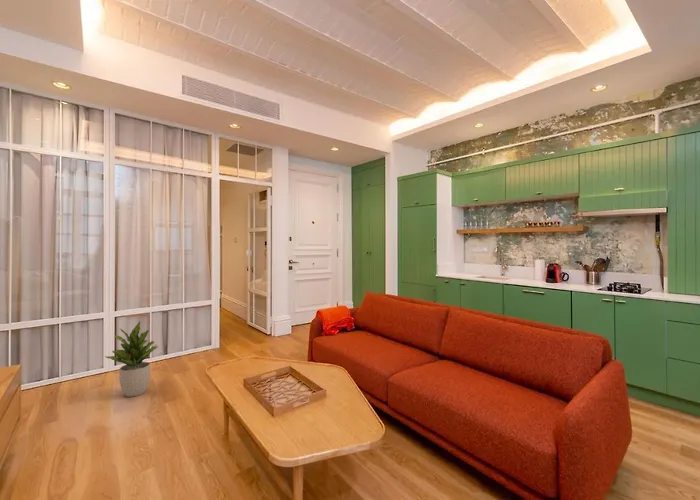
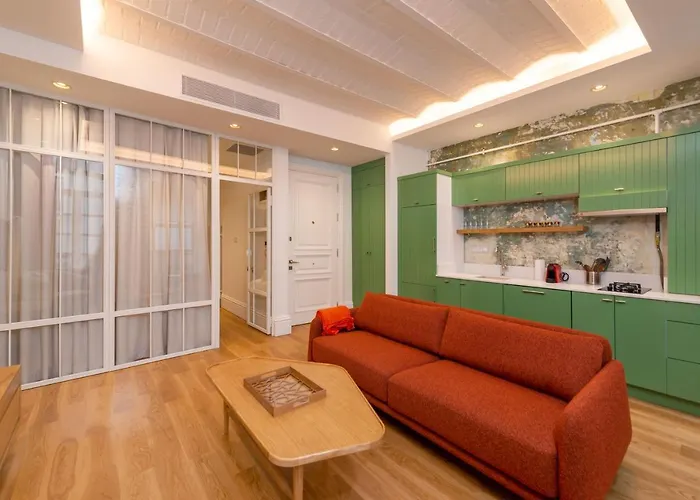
- potted plant (133, 358)
